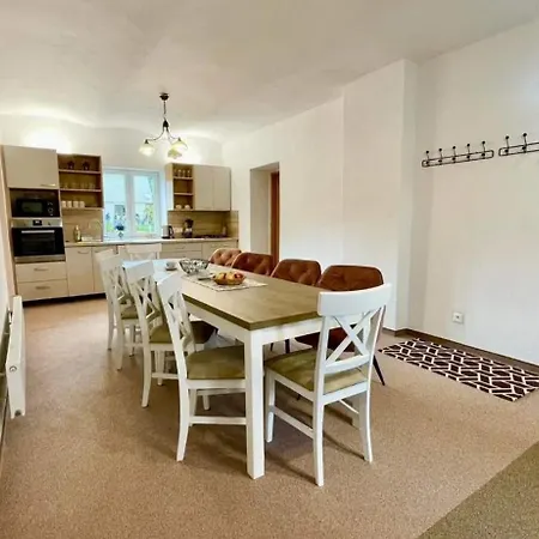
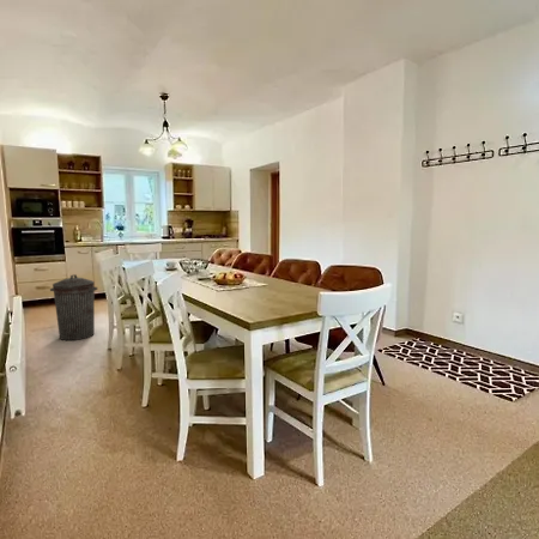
+ trash can (74, 305)
